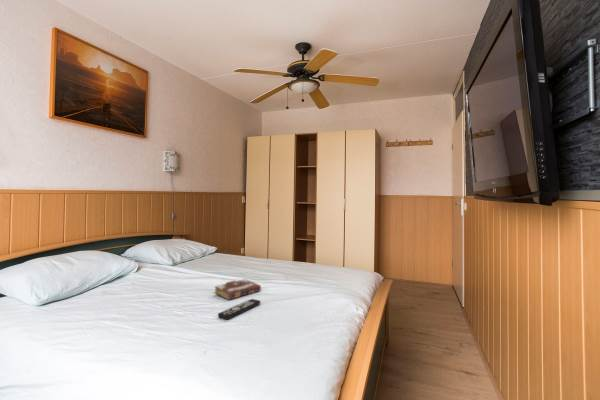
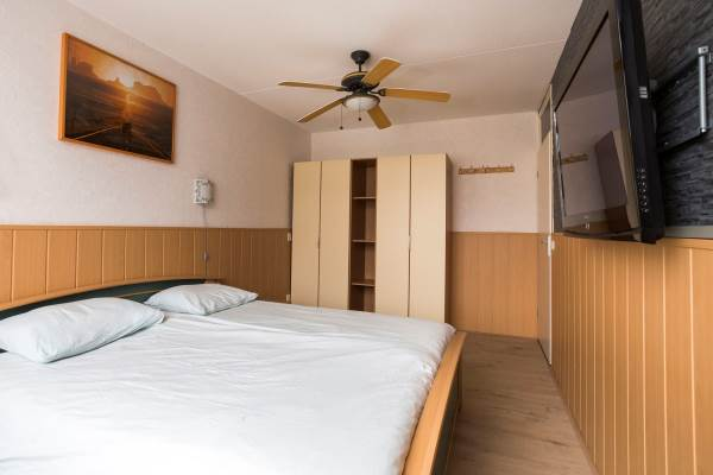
- remote control (240, 308)
- book (237, 288)
